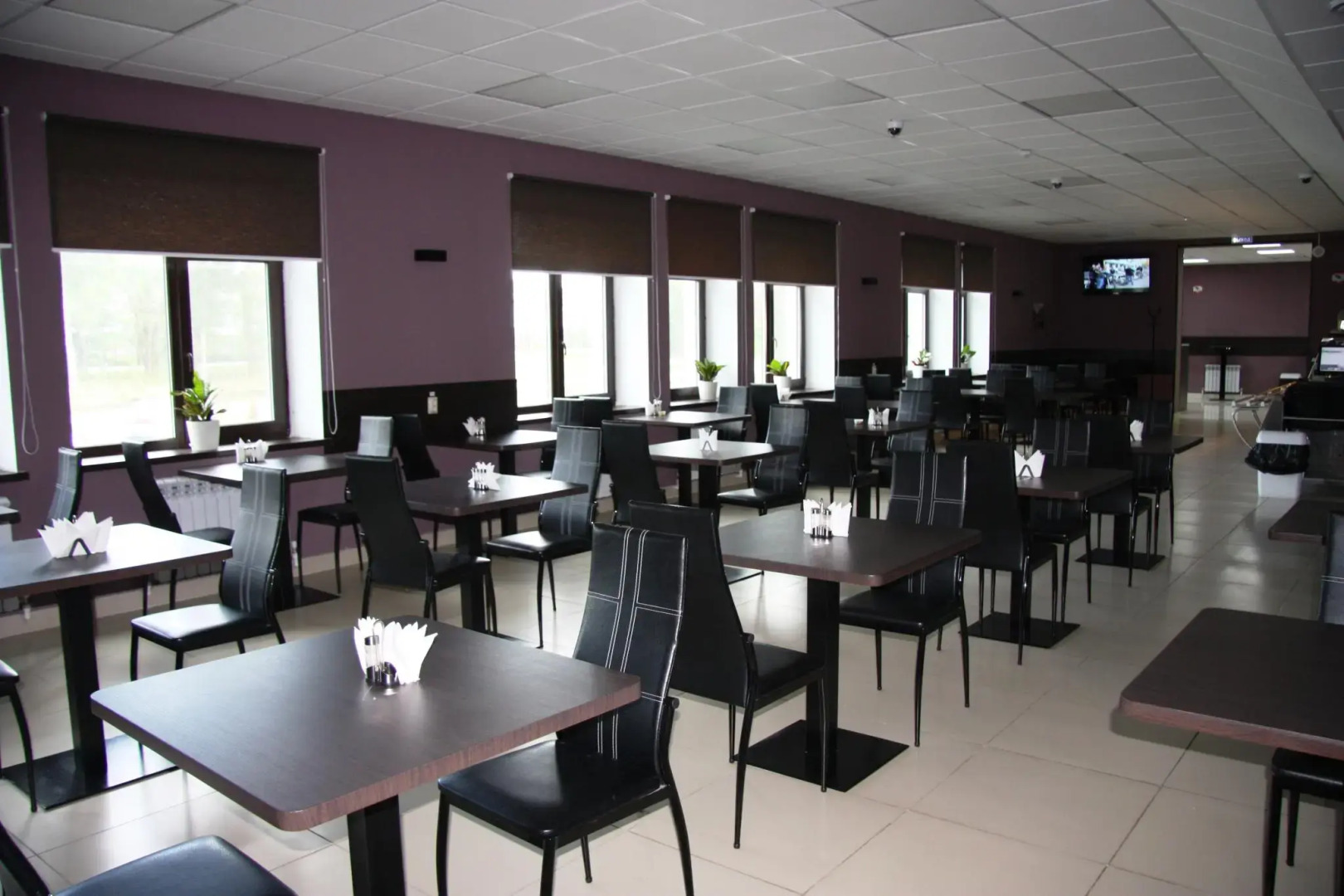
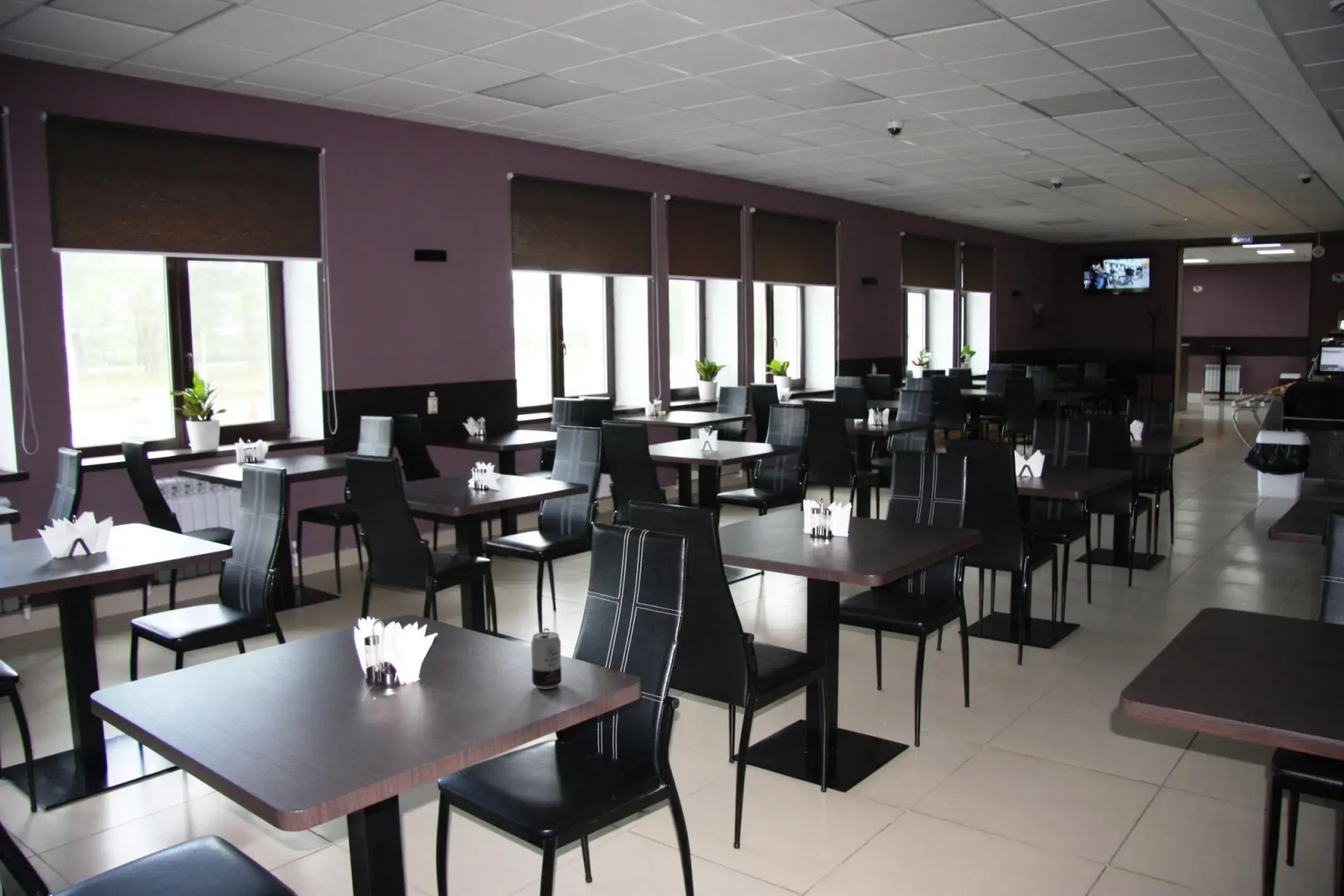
+ beverage can (546, 657)
